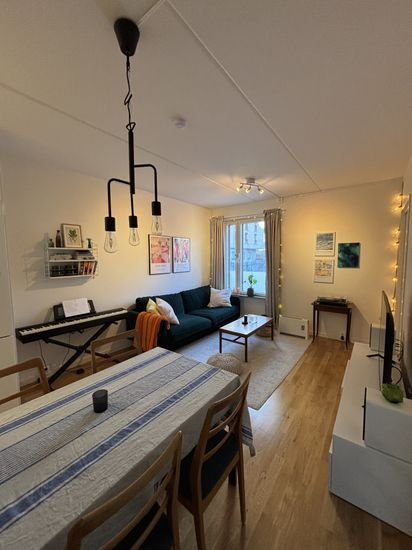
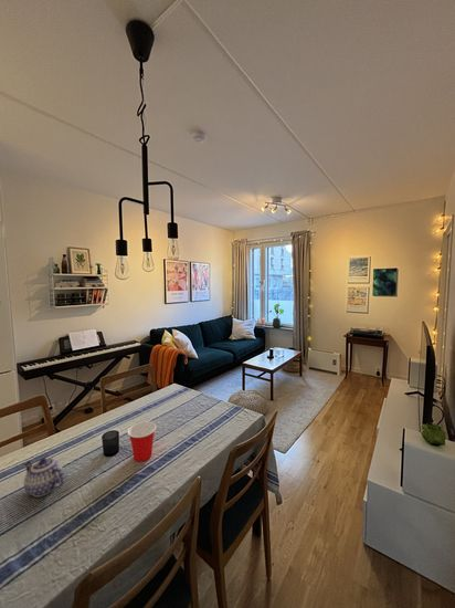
+ teapot (43, 473)
+ cup (142, 442)
